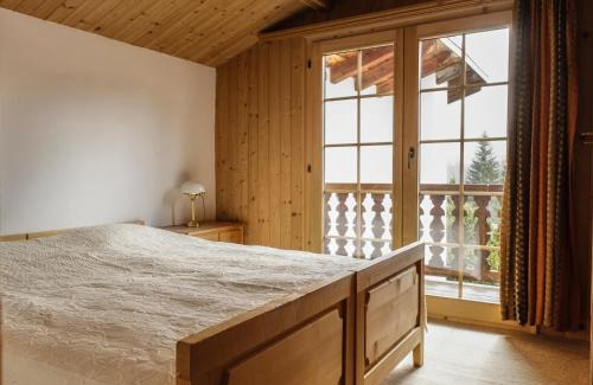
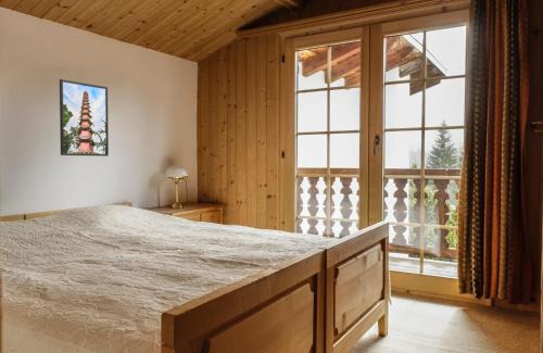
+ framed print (85, 119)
